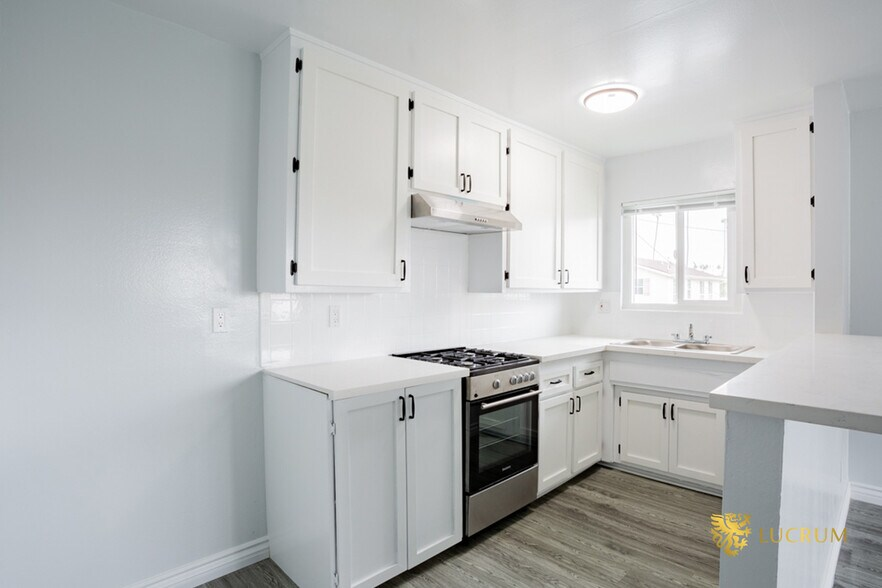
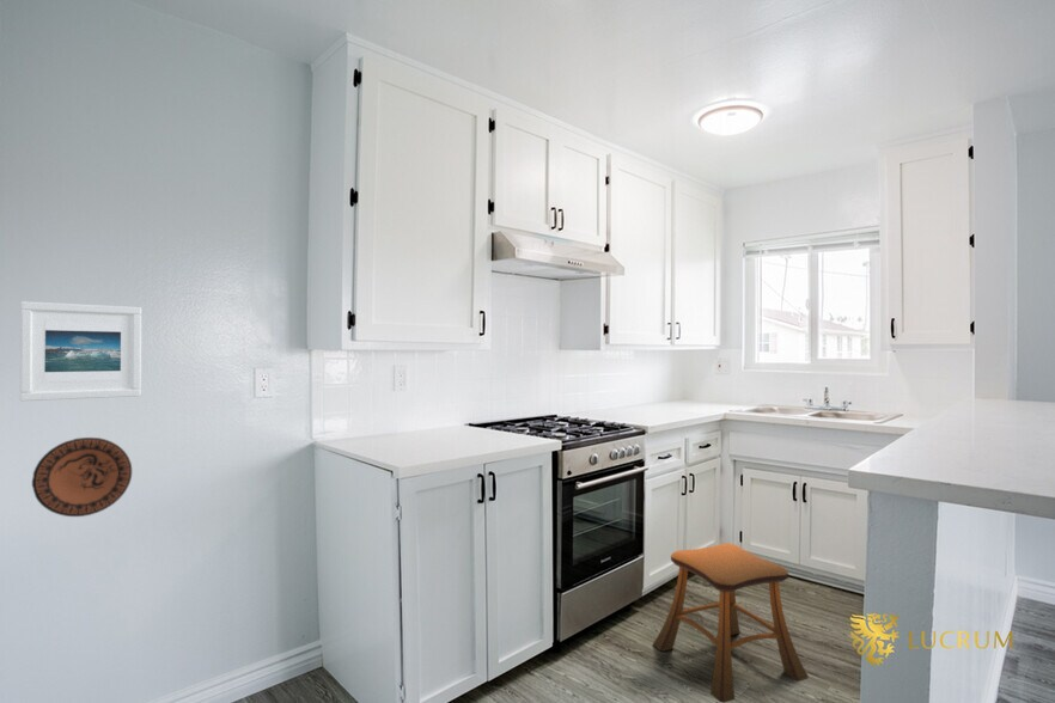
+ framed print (84, 352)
+ stool (726, 610)
+ decorative plate (84, 476)
